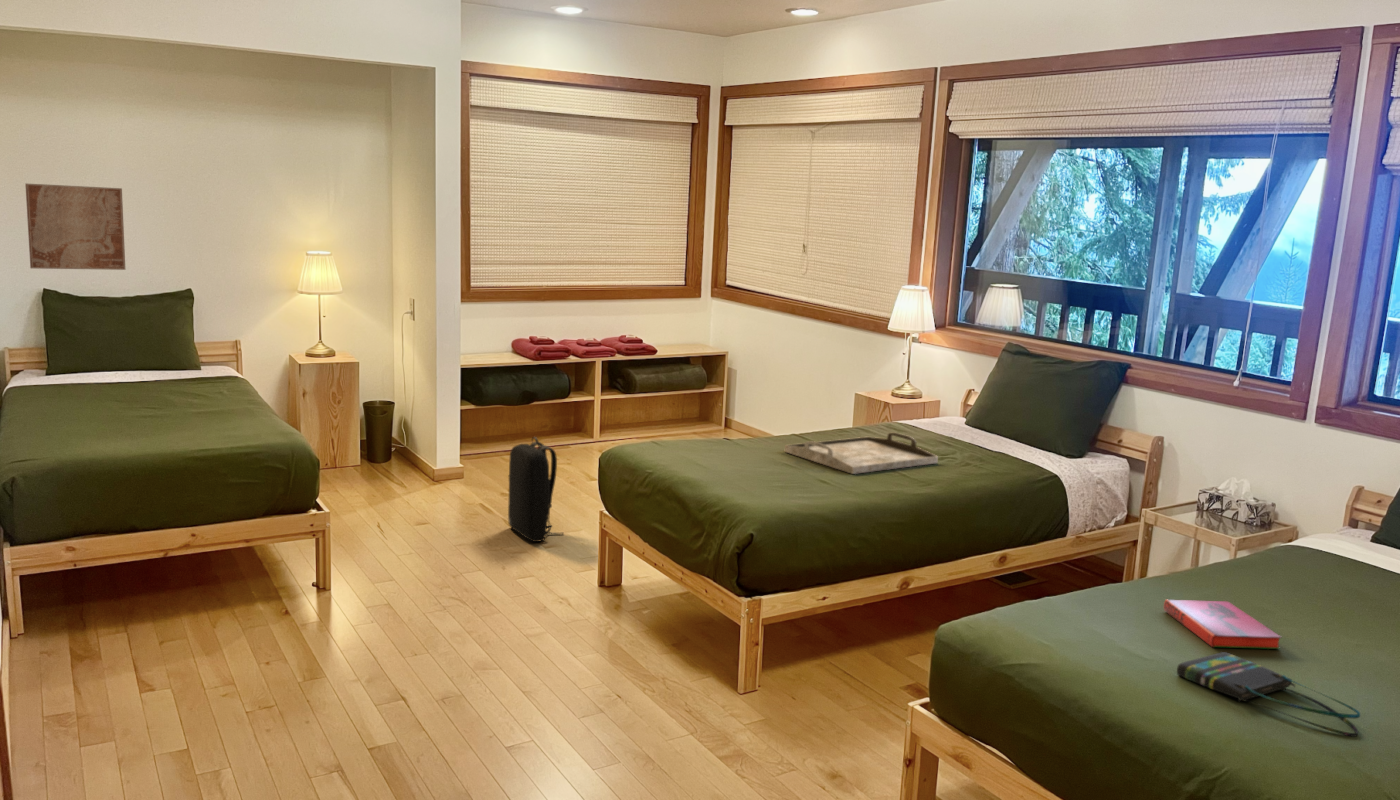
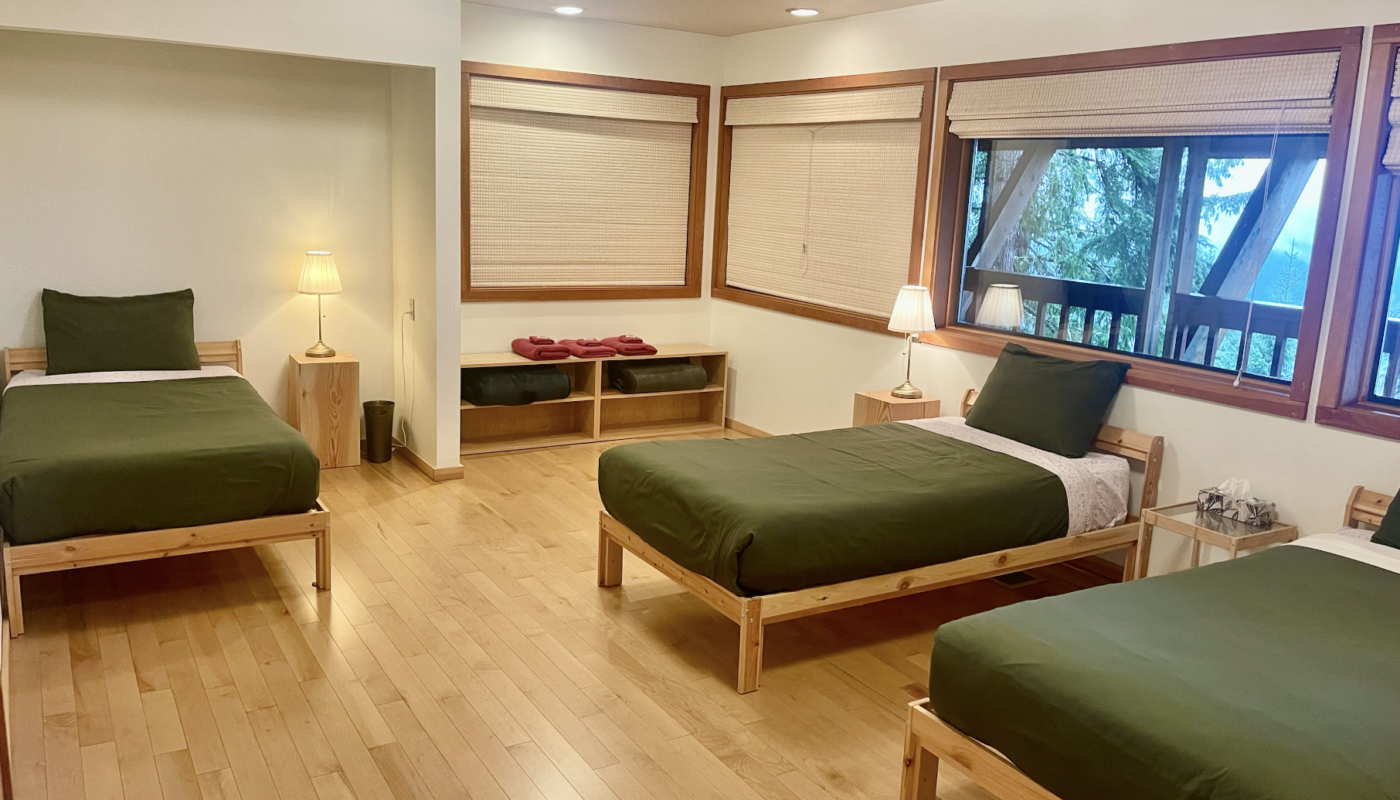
- hardback book (1219, 623)
- wall art (76, 227)
- tote bag (1273, 690)
- backpack (537, 485)
- serving tray (861, 448)
